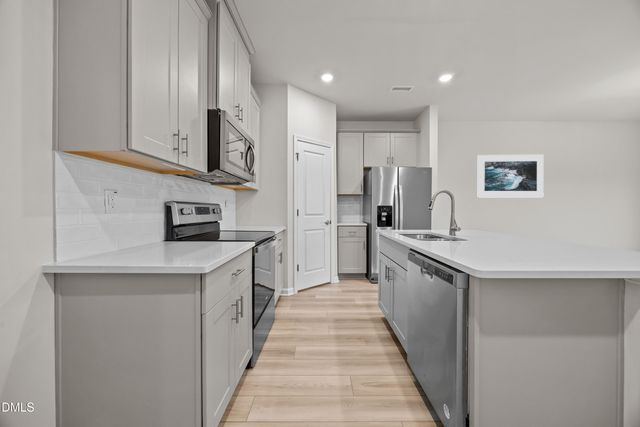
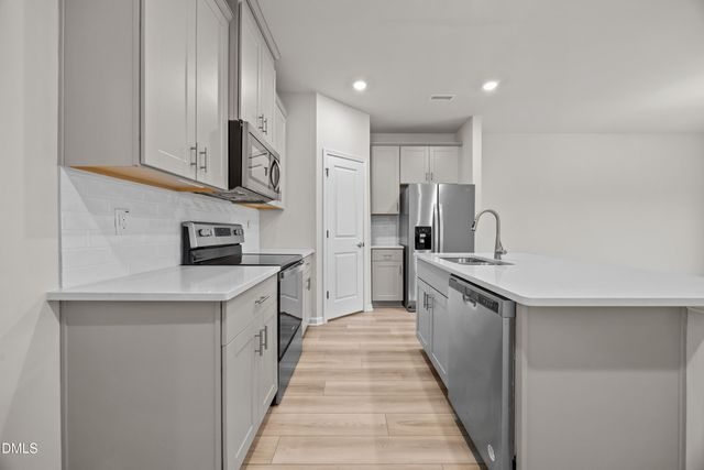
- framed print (510, 176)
